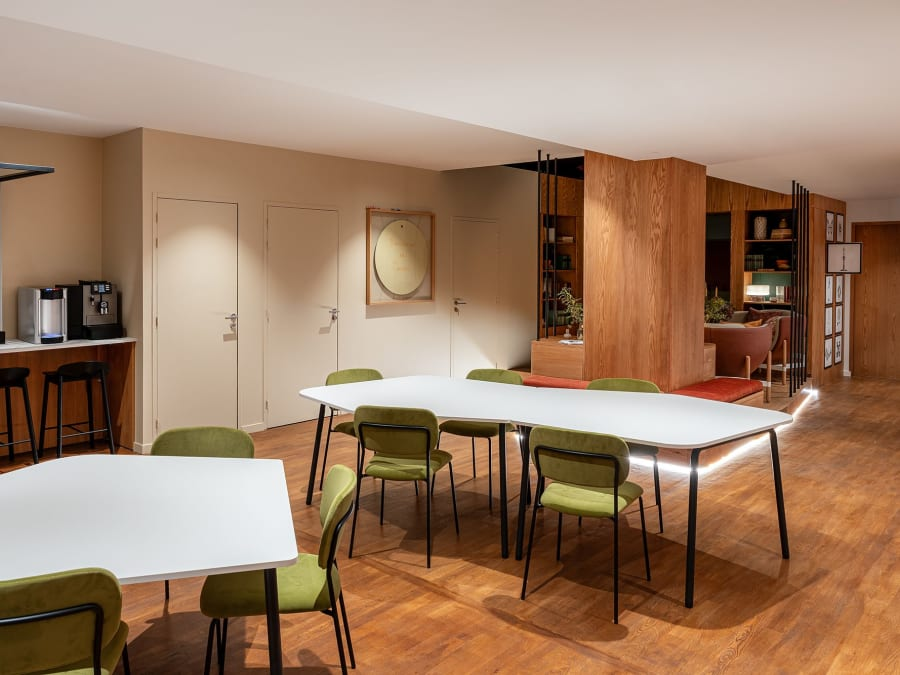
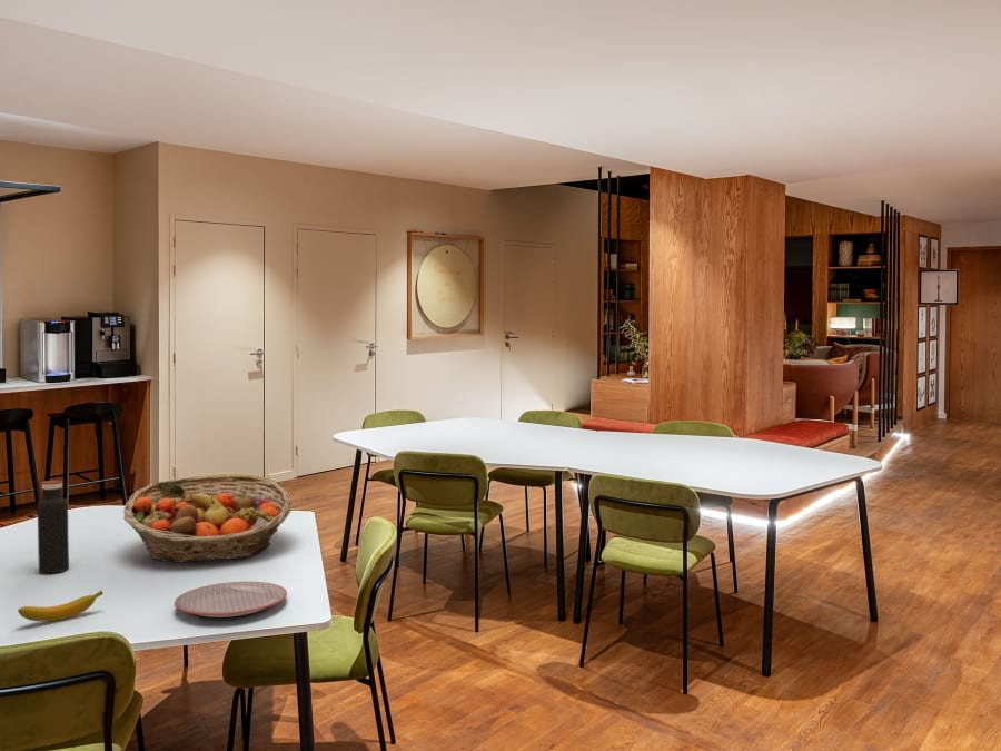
+ banana (61, 607)
+ fruit basket (210, 516)
+ plate (231, 600)
+ water bottle (52, 525)
